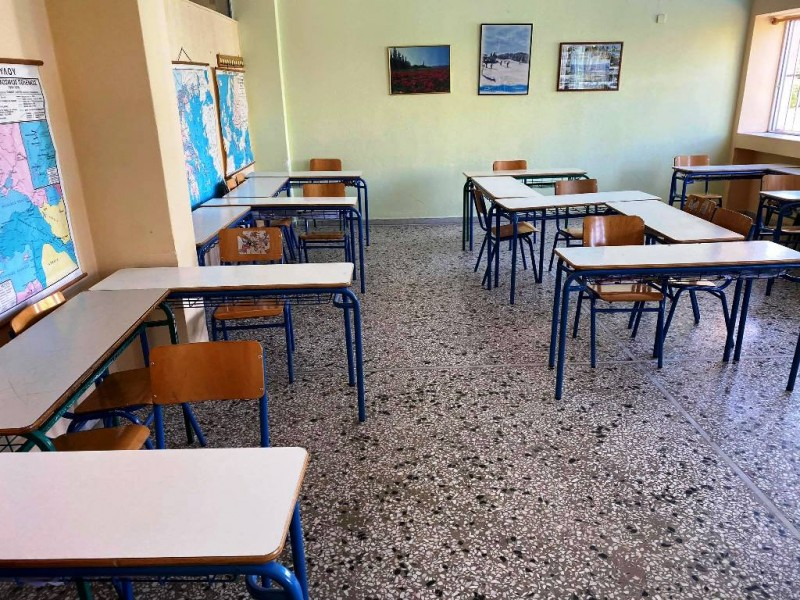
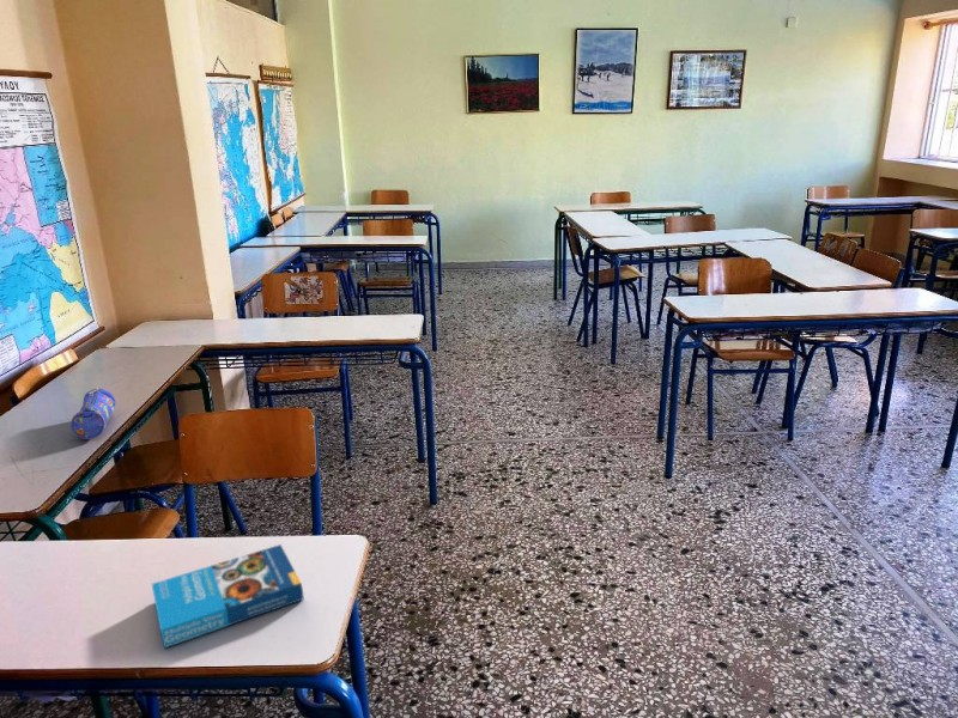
+ book (228, 592)
+ pencil case (93, 410)
